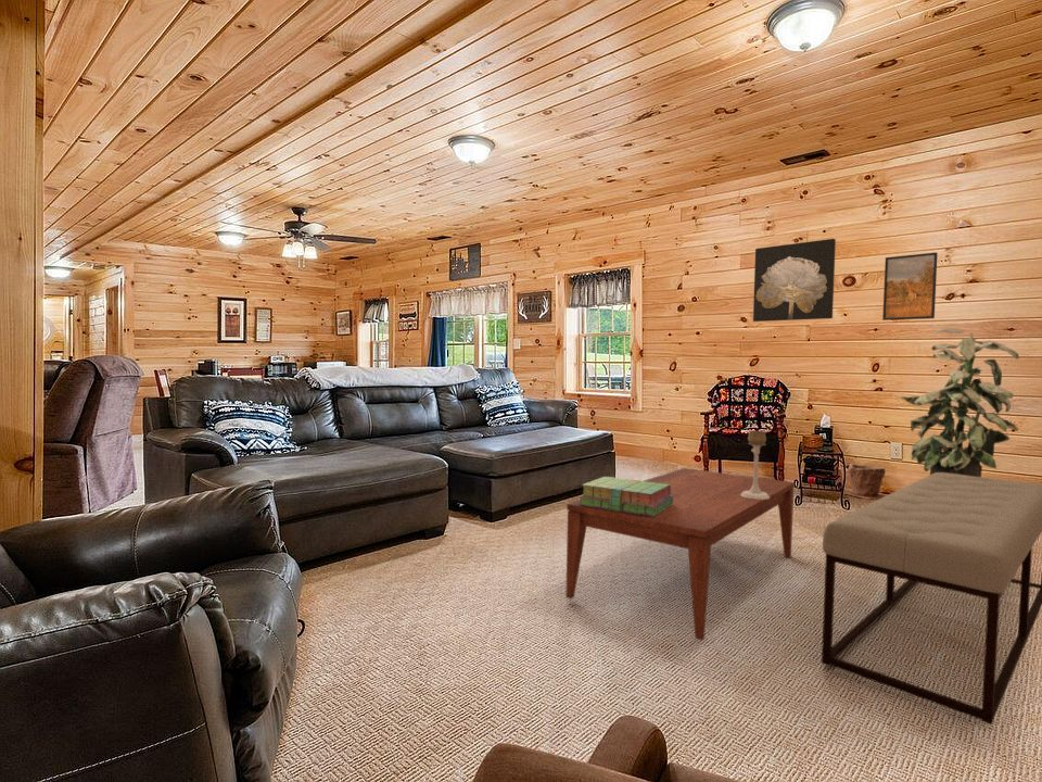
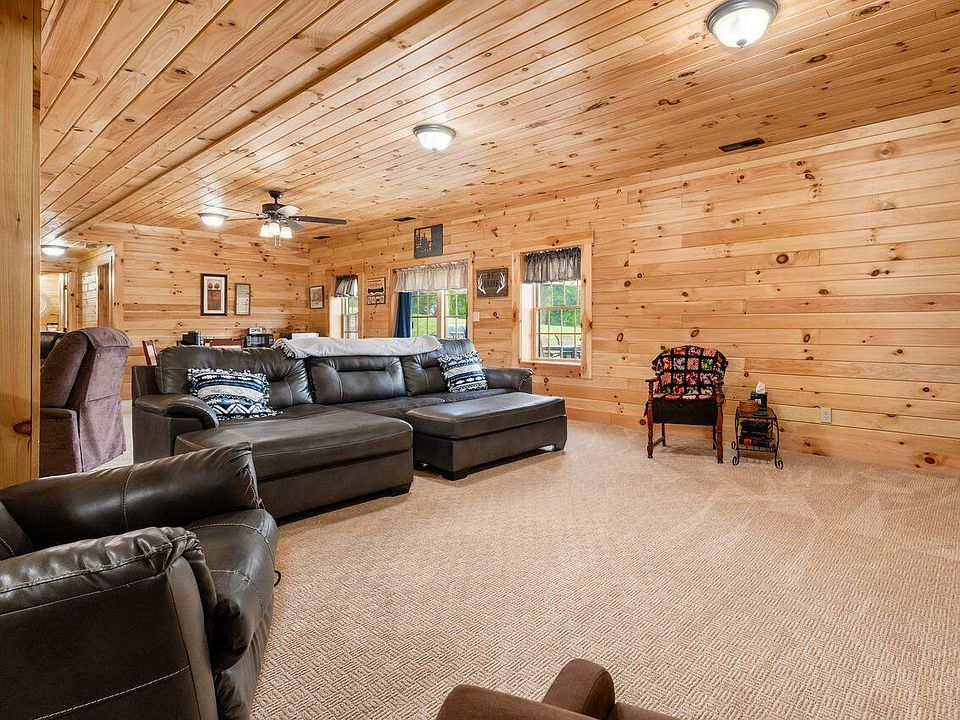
- bench (954, 560)
- stack of books (626, 493)
- plant pot (866, 480)
- candle holder (755, 463)
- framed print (908, 287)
- coffee table (690, 533)
- wall art (792, 281)
- indoor plant (954, 422)
